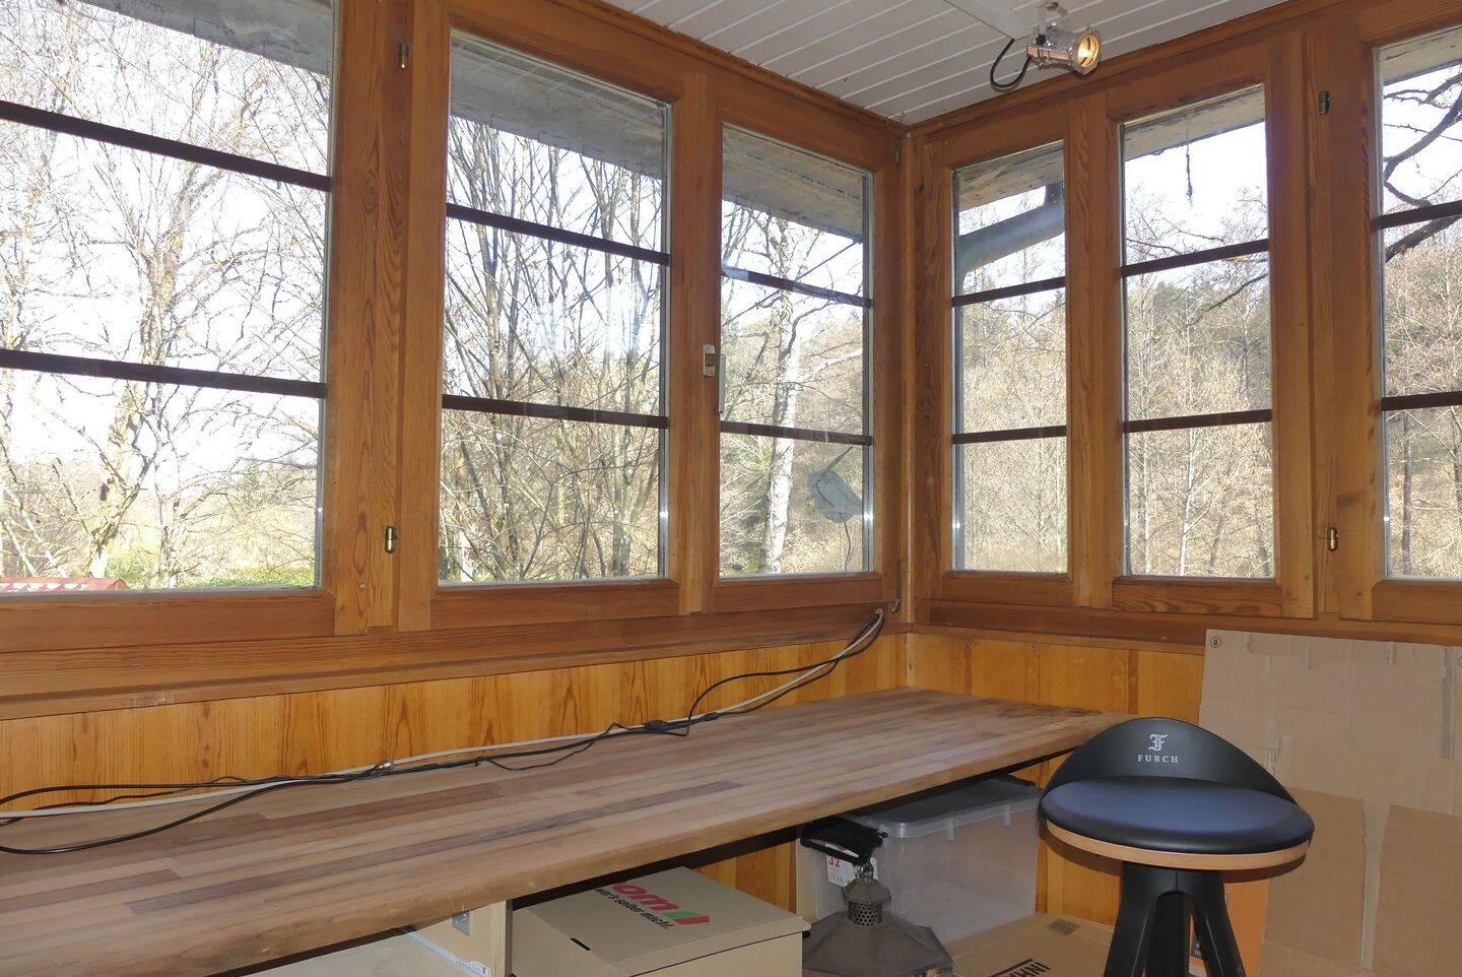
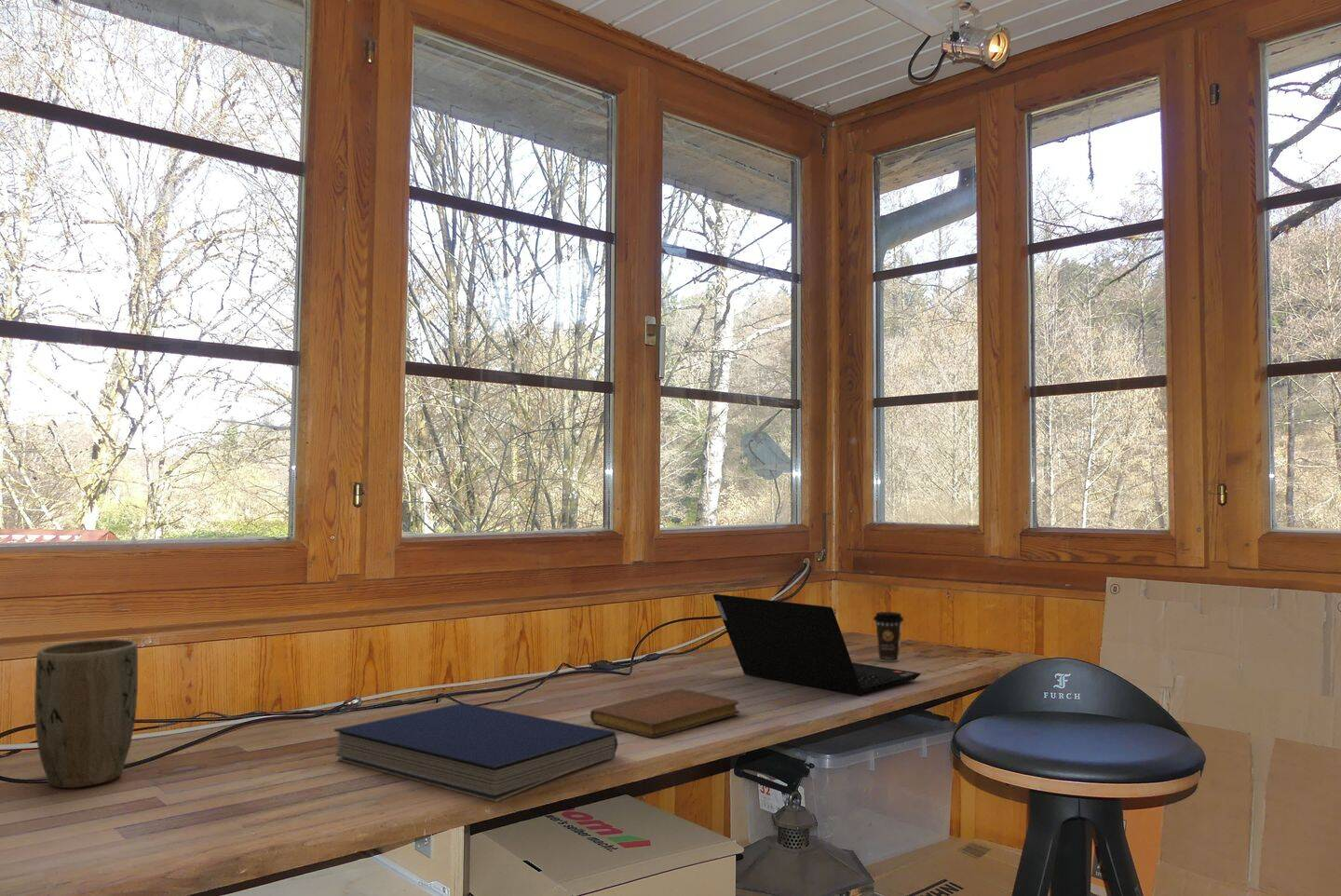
+ laptop computer (817, 637)
+ book (481, 741)
+ coffee cup (888, 636)
+ notebook (666, 711)
+ plant pot (87, 712)
